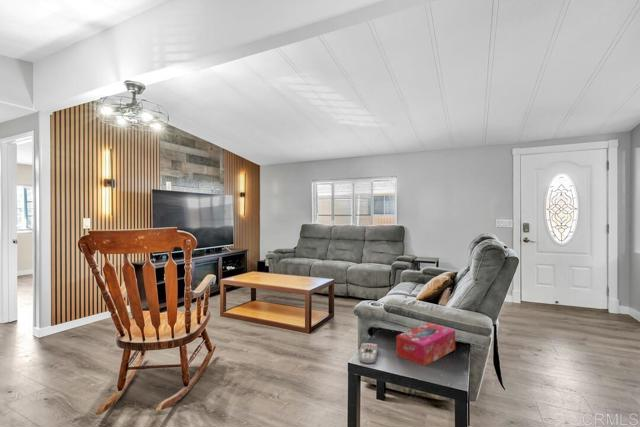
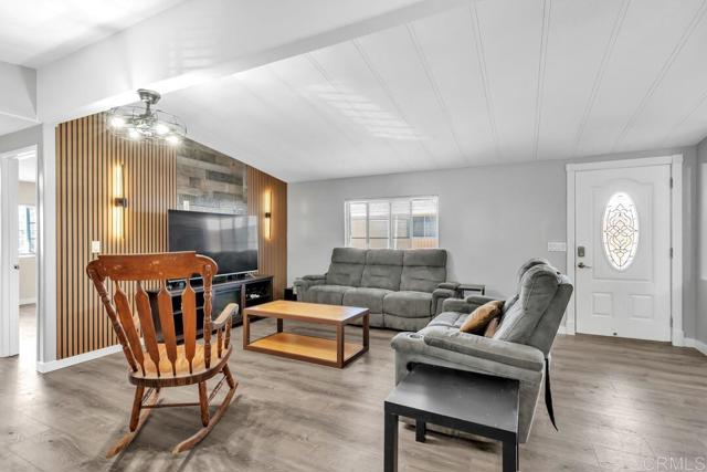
- remote control (368, 353)
- tissue box (426, 342)
